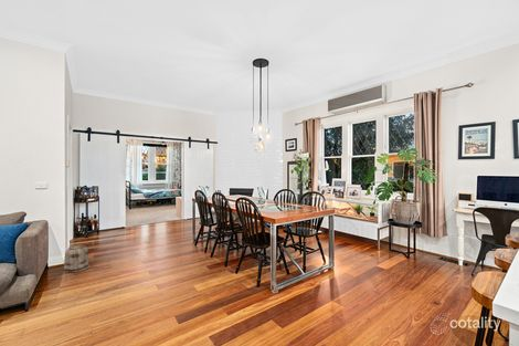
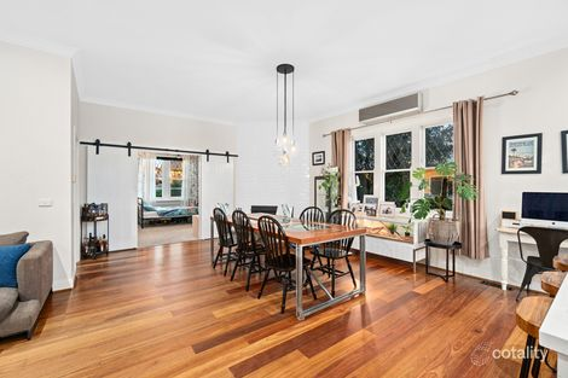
- basket (76, 254)
